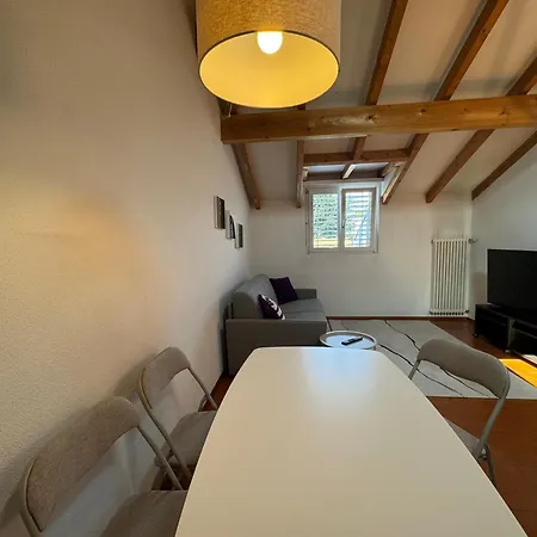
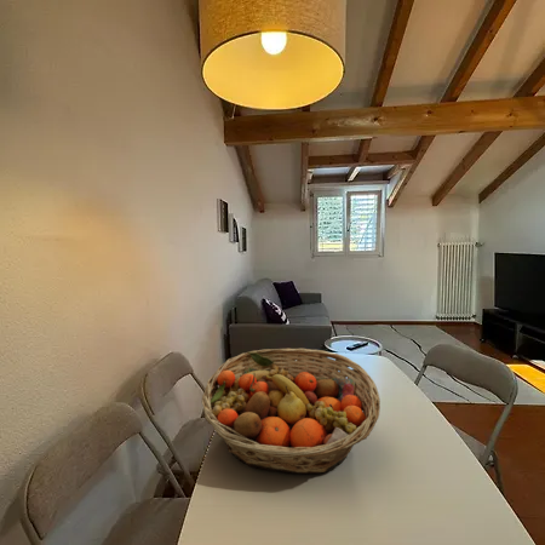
+ fruit basket (288, 402)
